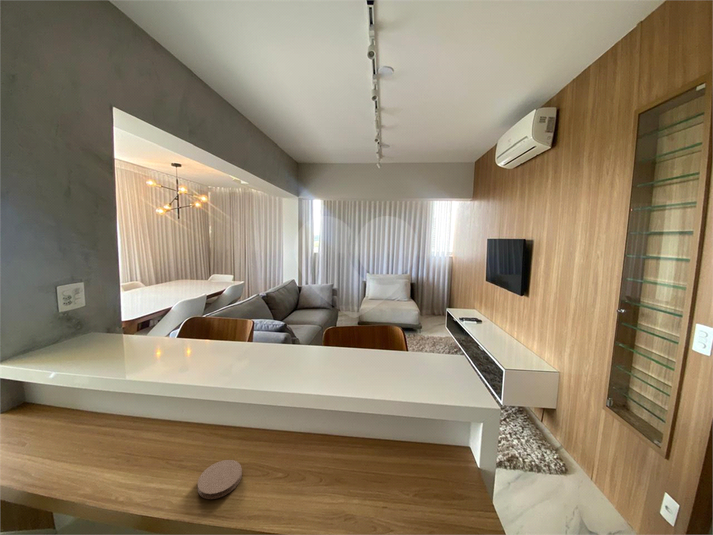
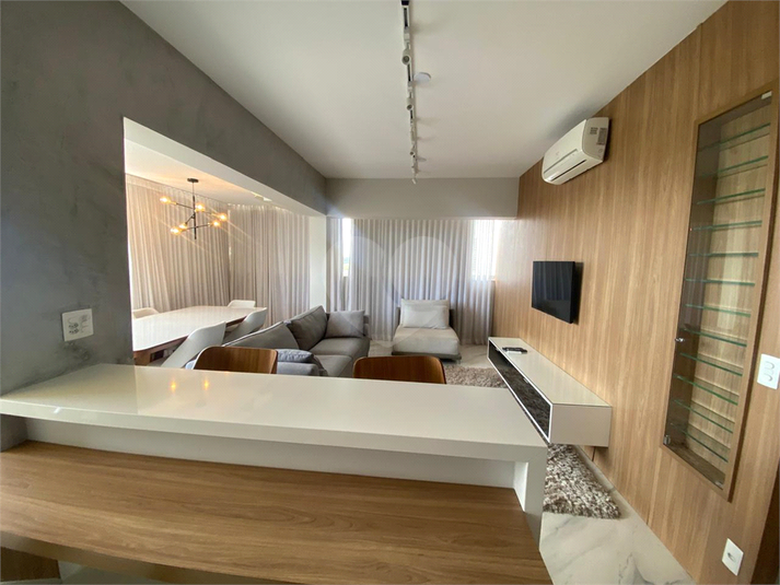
- coaster (220, 478)
